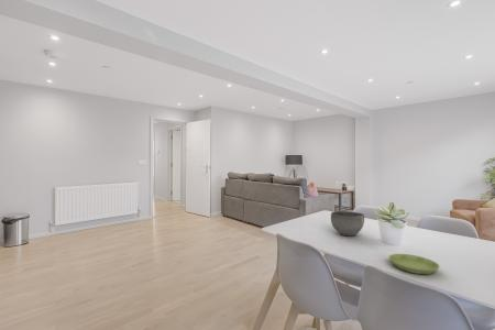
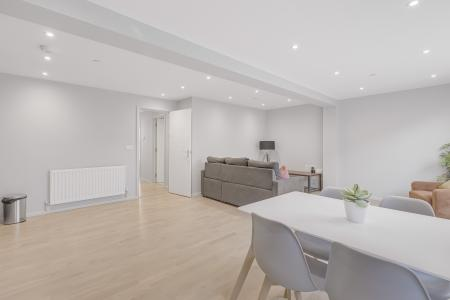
- bowl (346, 223)
- saucer (413, 264)
